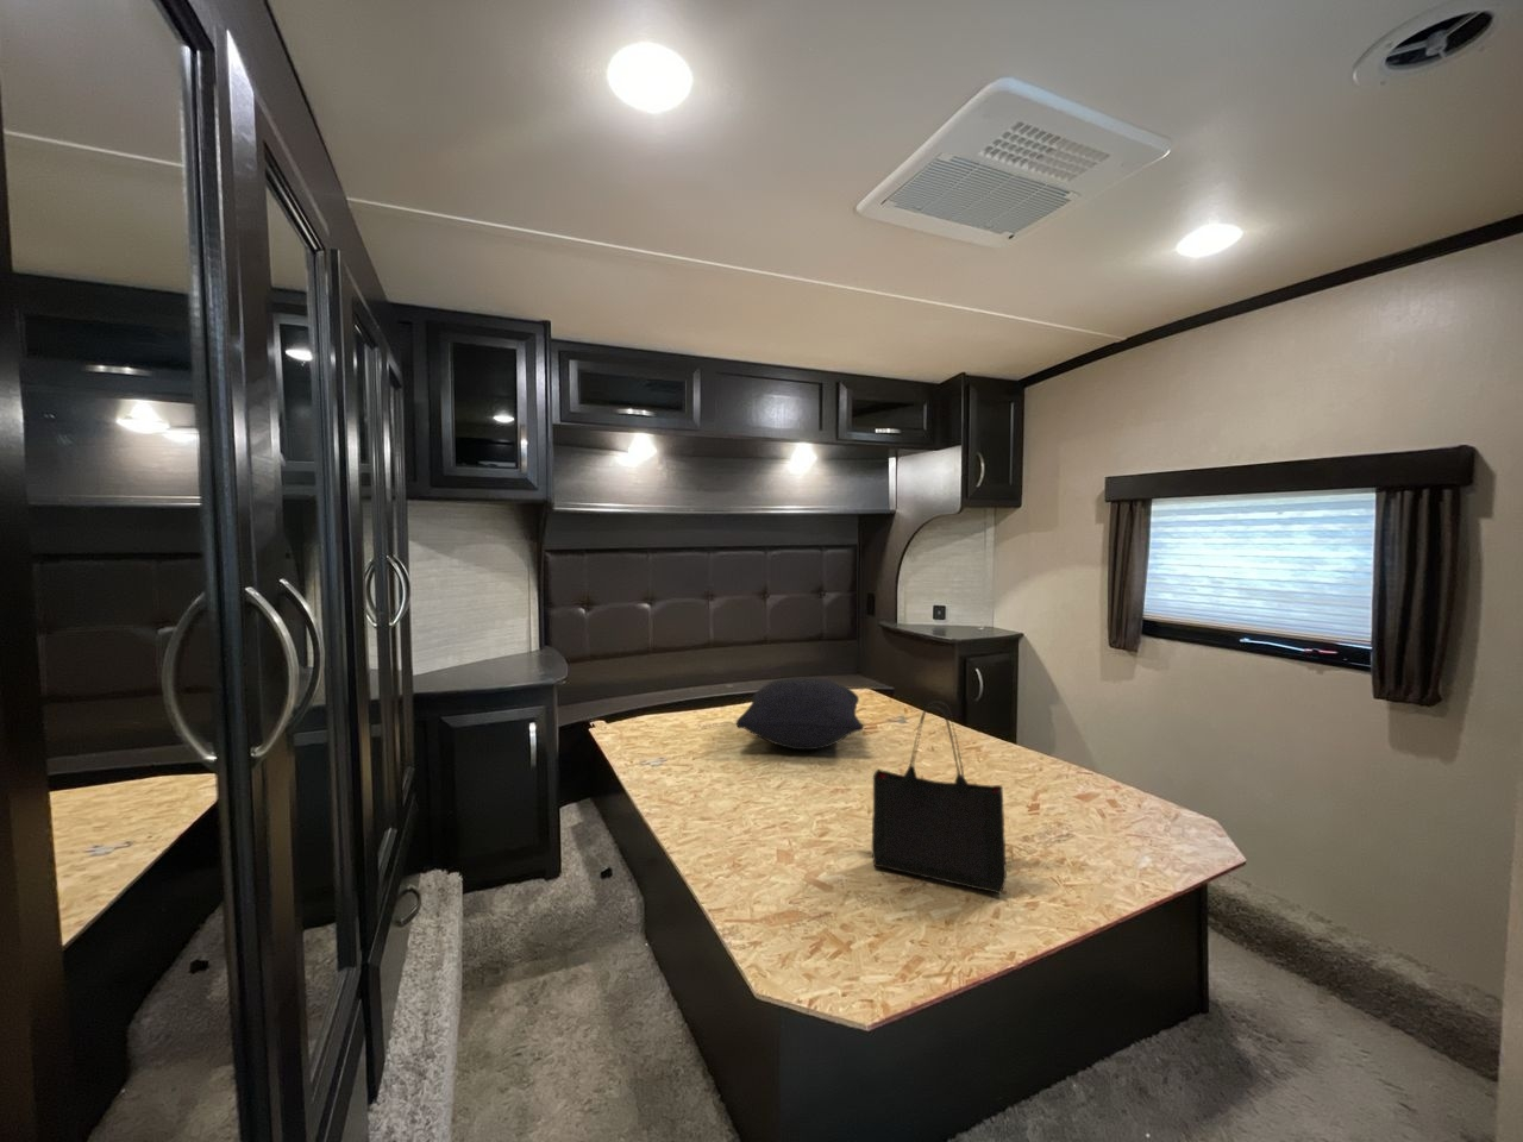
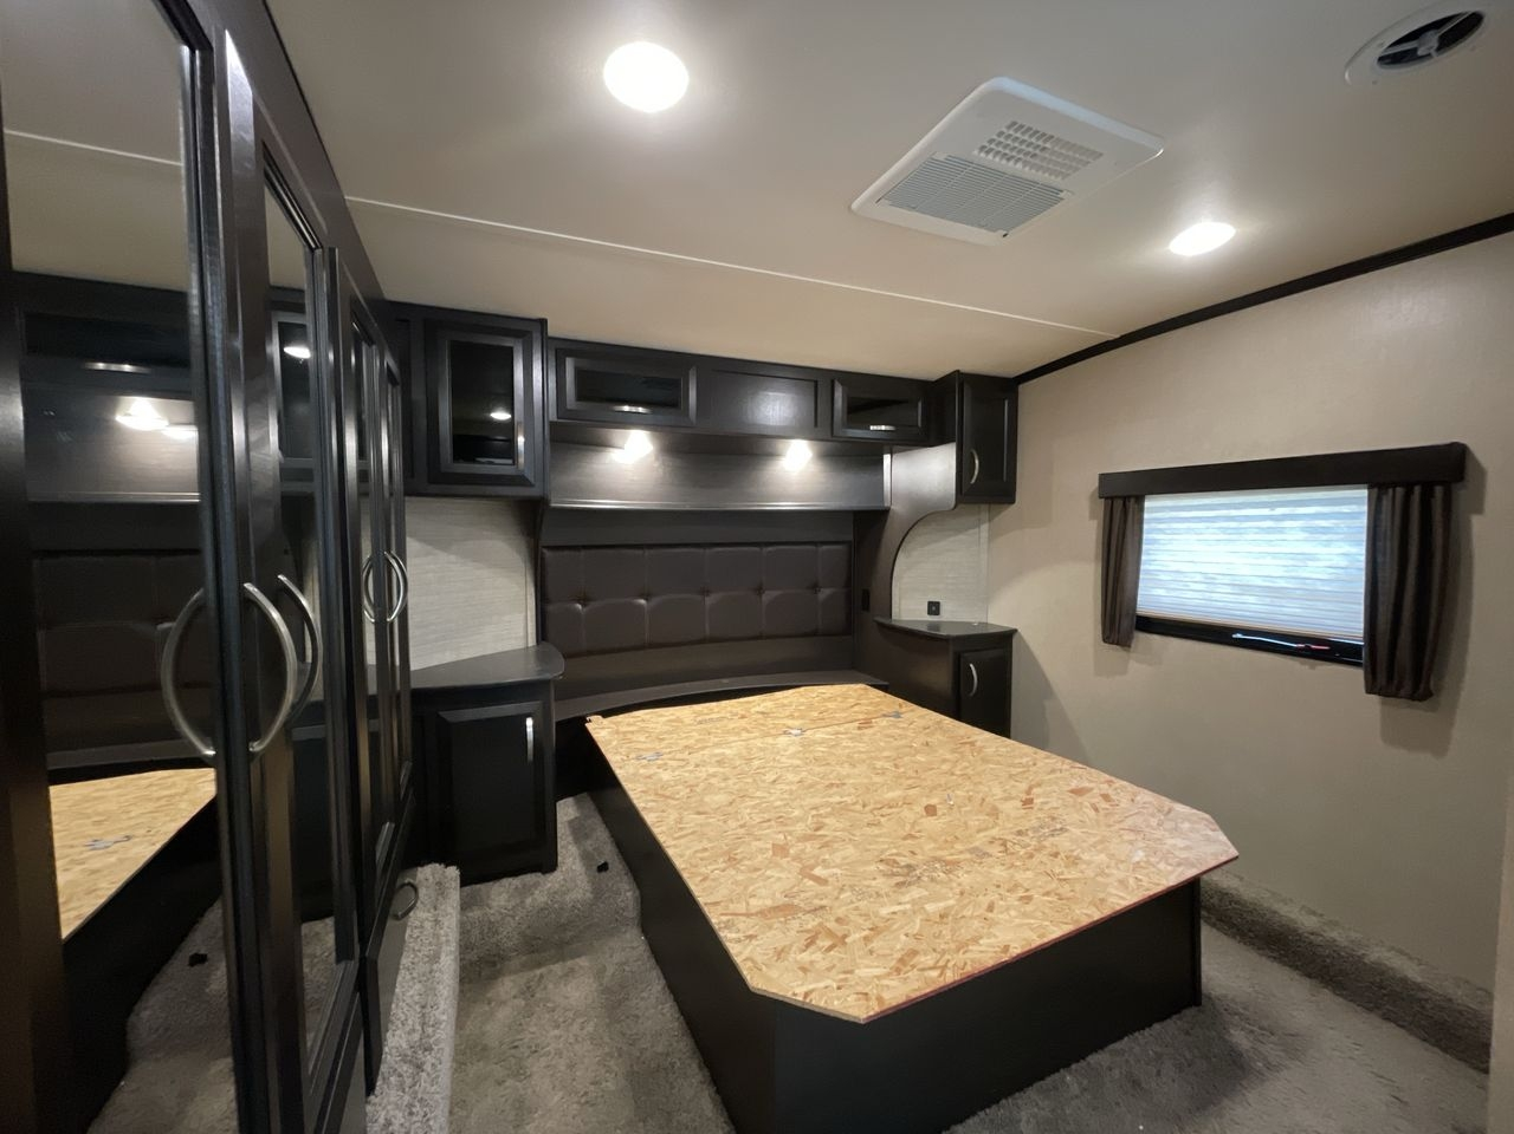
- pillow (802, 710)
- tote bag (935, 791)
